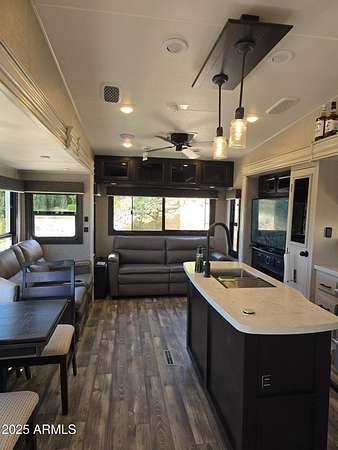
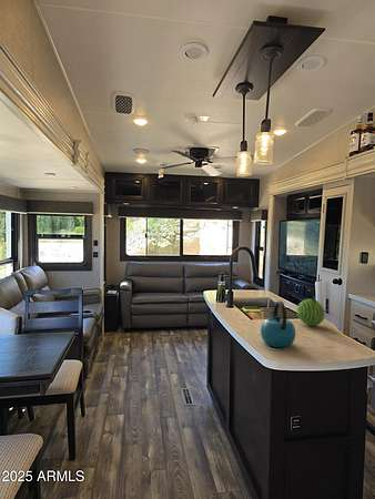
+ kettle (277, 322)
+ fruit (311, 309)
